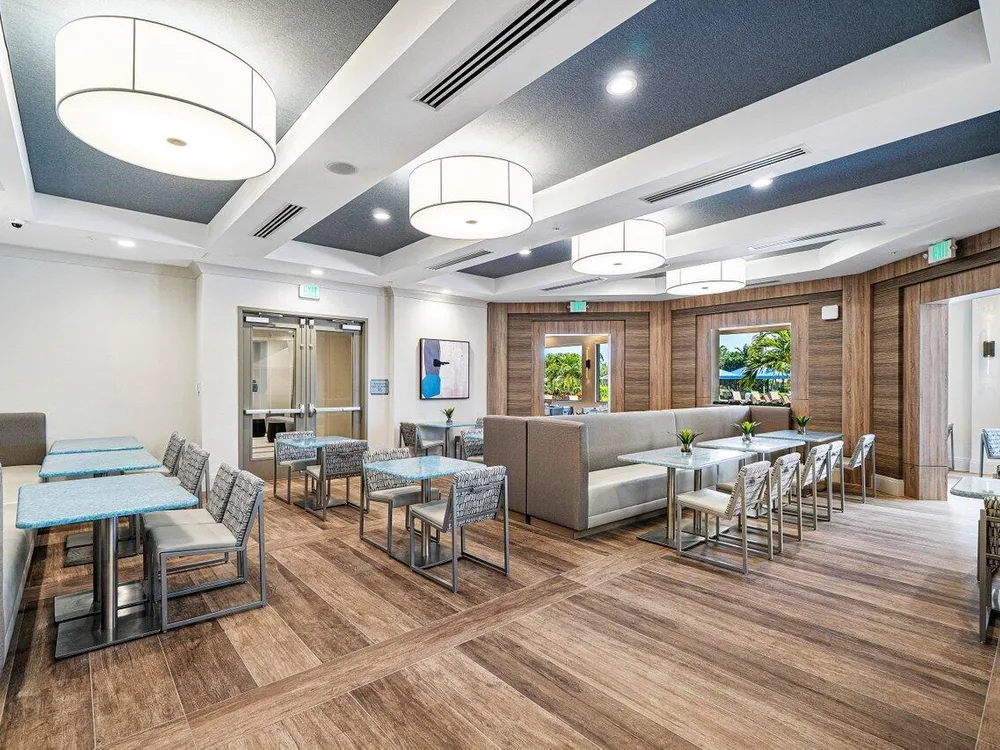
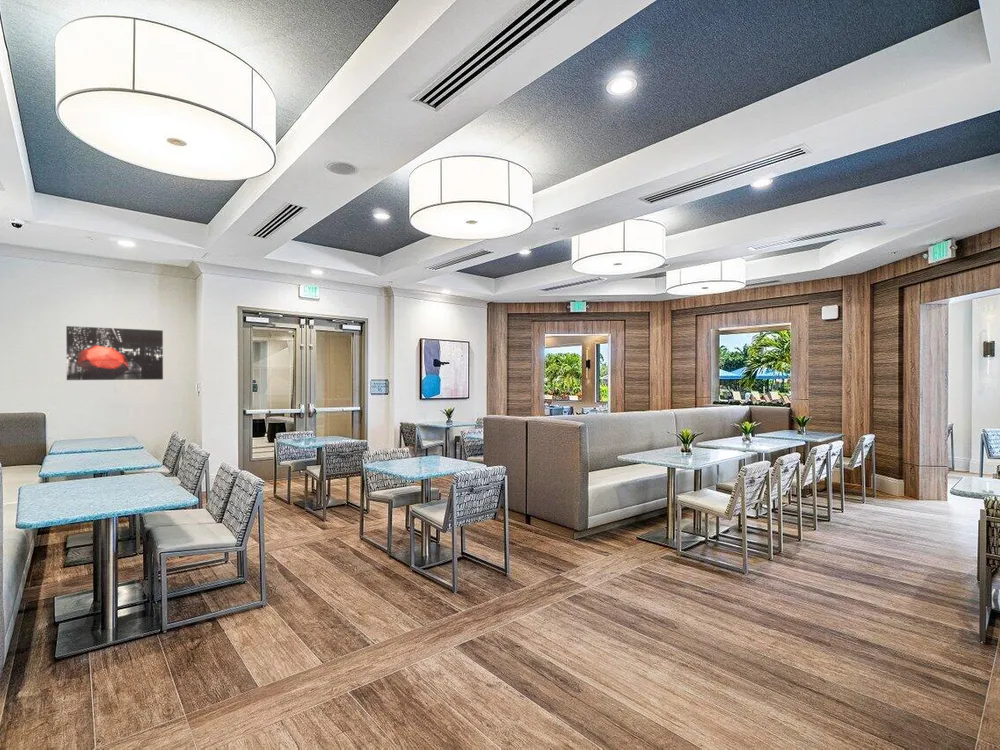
+ wall art (116, 354)
